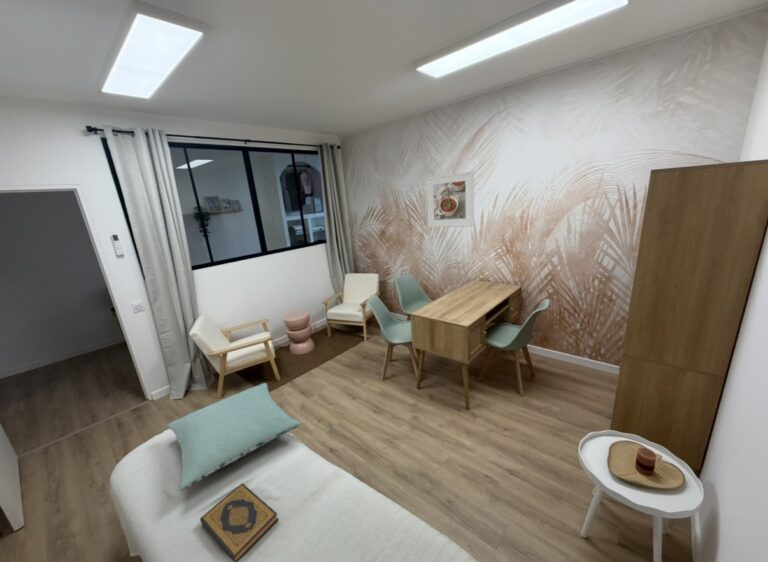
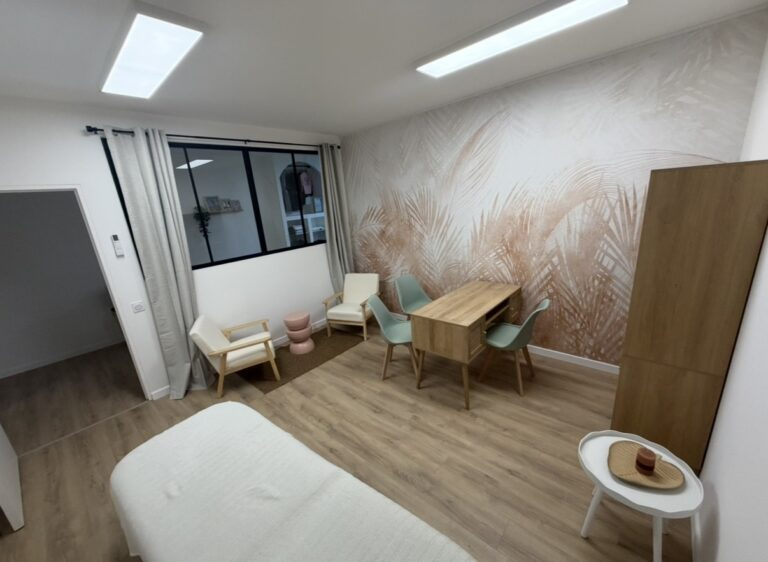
- hardback book (239, 518)
- pillow (232, 424)
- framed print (449, 201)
